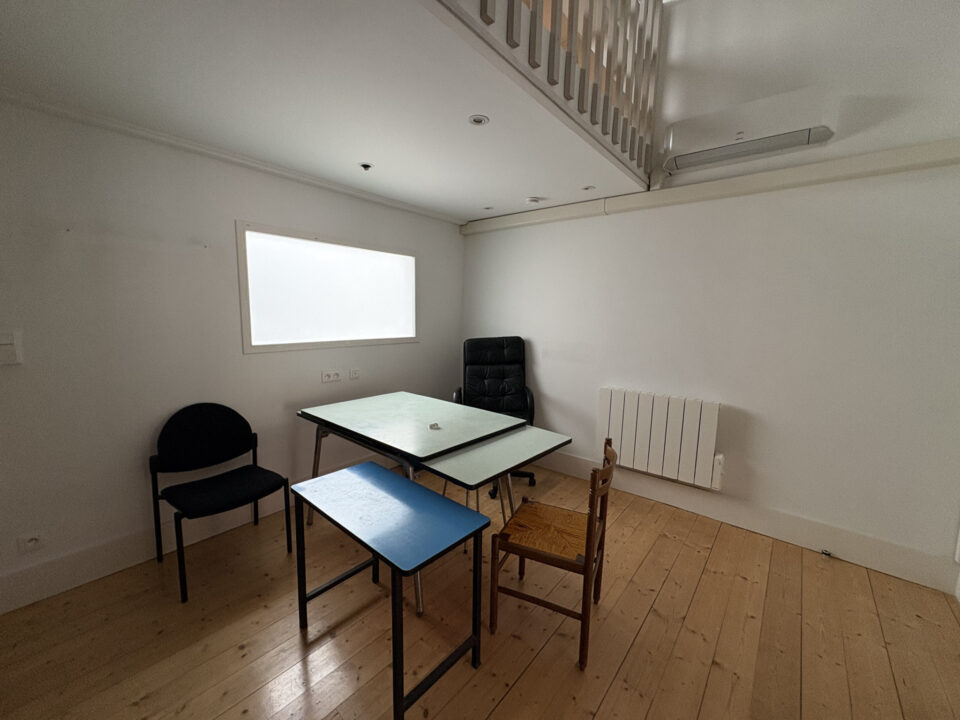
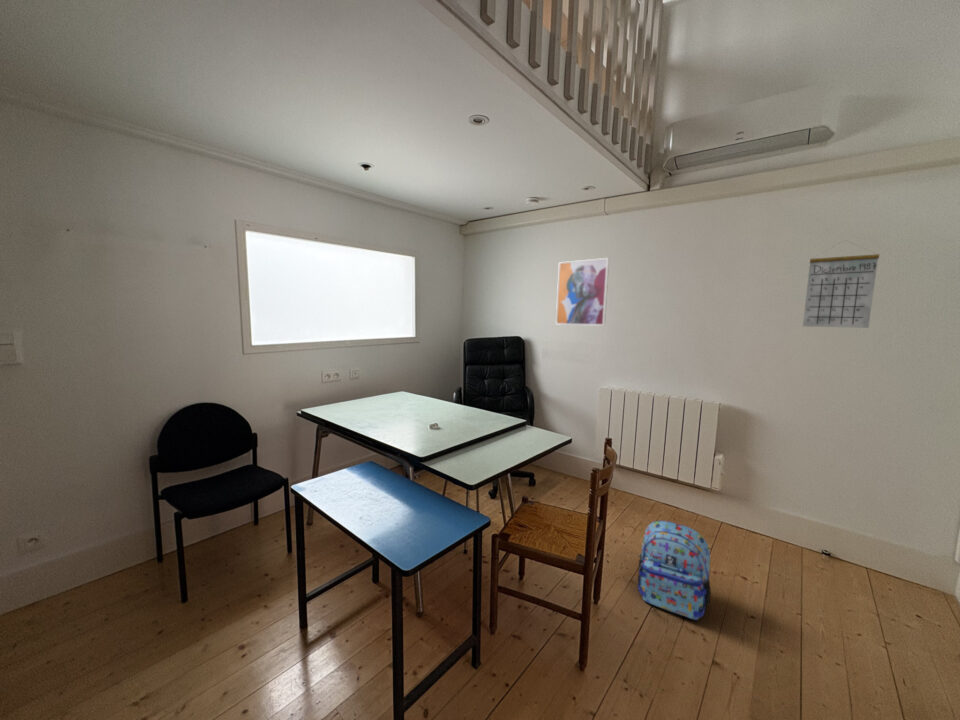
+ wall art (581, 293)
+ calendar (839, 283)
+ backpack (673, 564)
